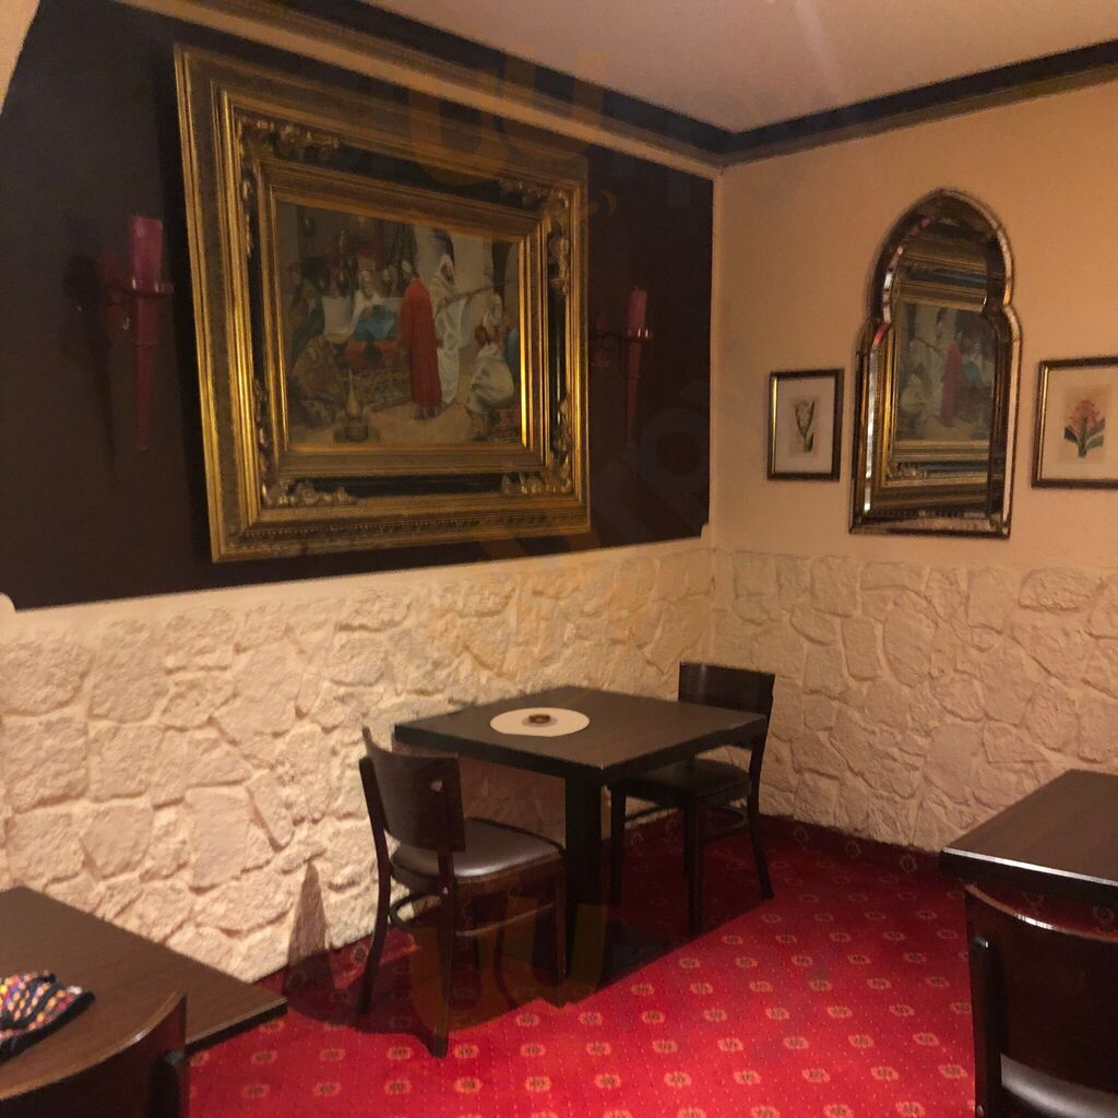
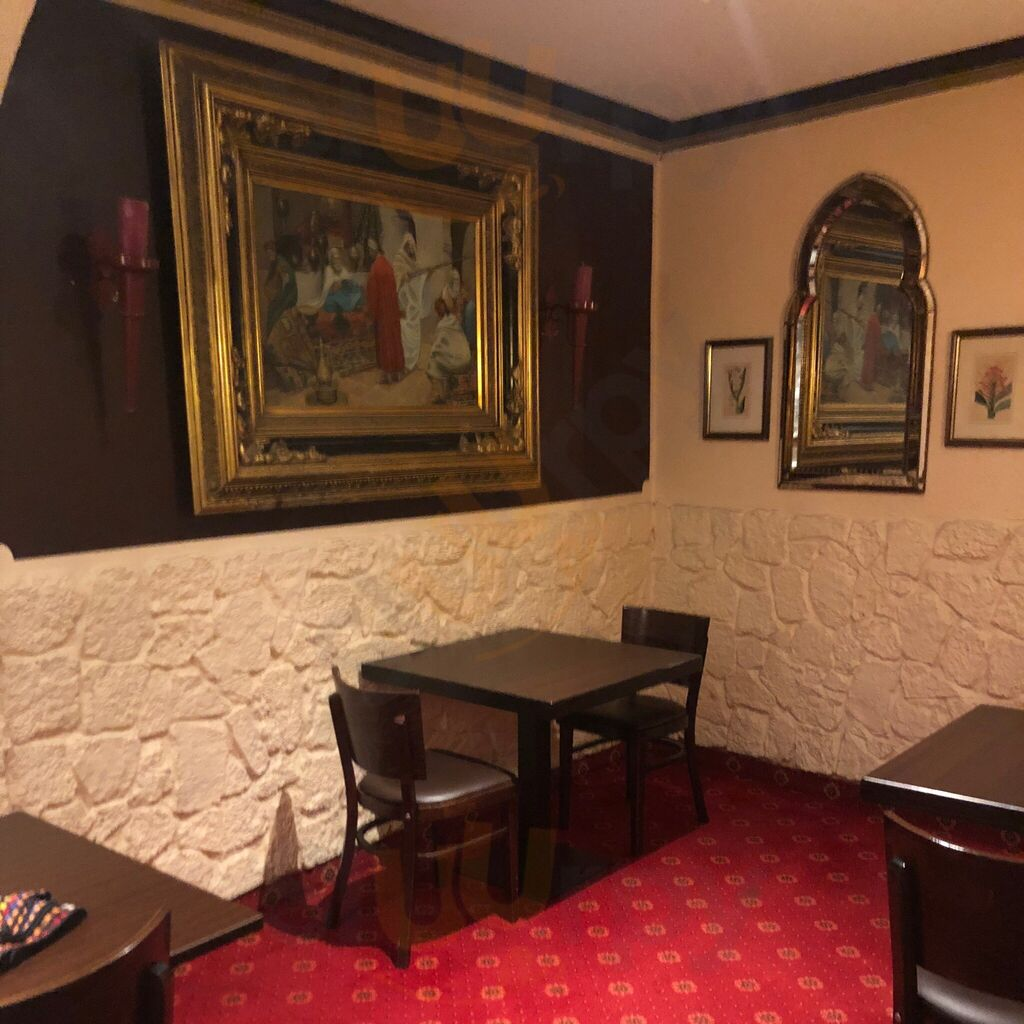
- plate (539, 718)
